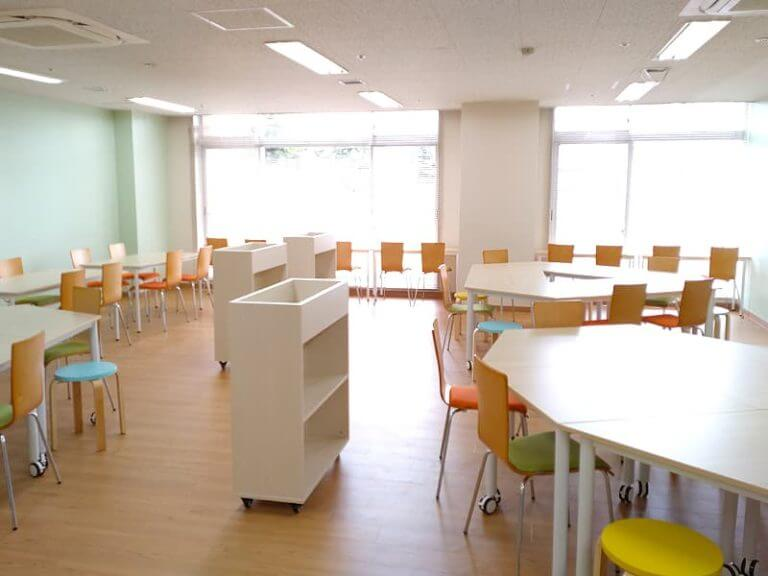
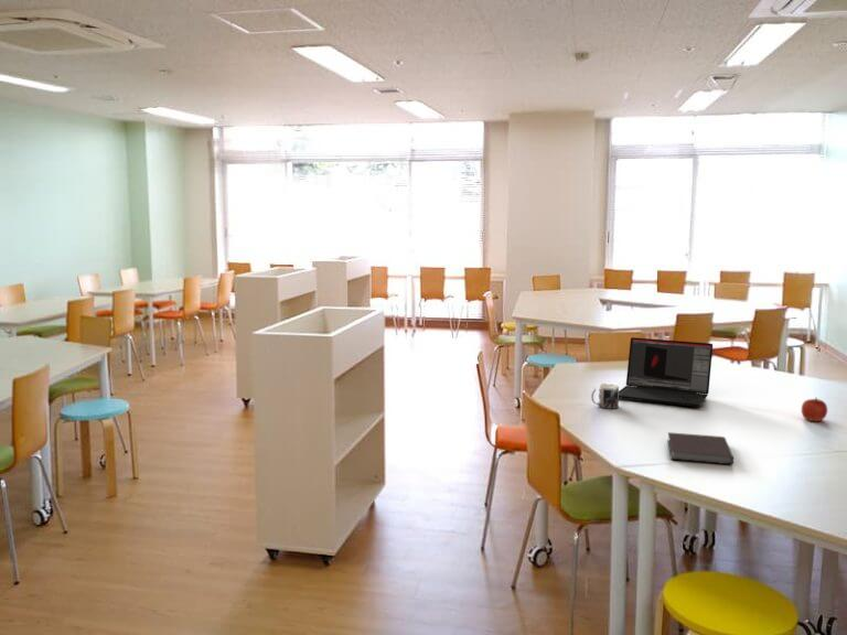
+ apple (814, 408)
+ mug (604, 395)
+ laptop (663, 370)
+ notebook (698, 448)
